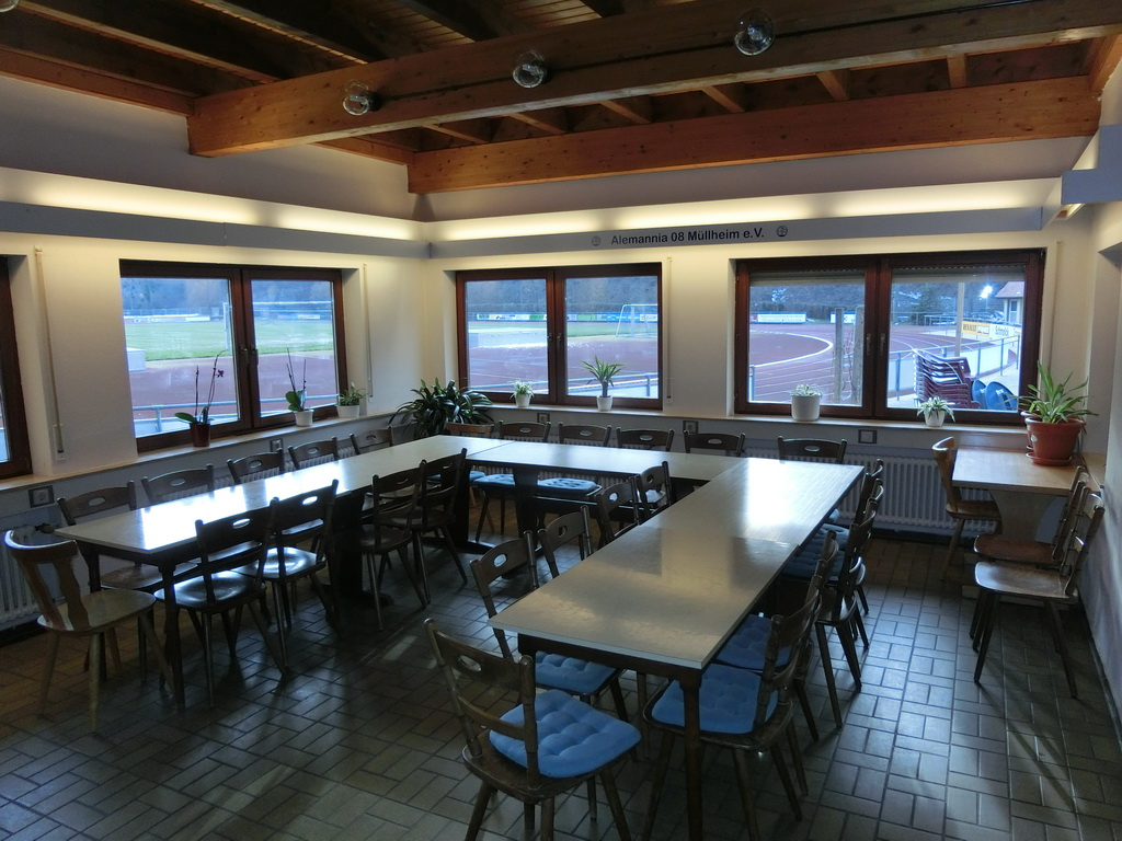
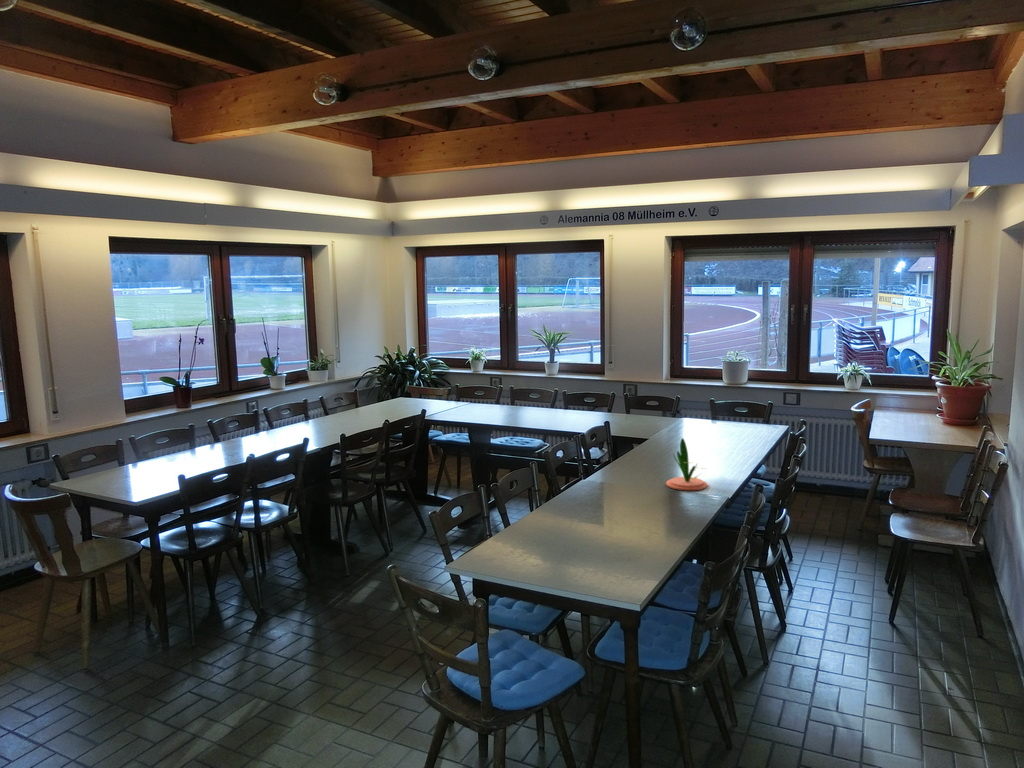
+ plant (686, 463)
